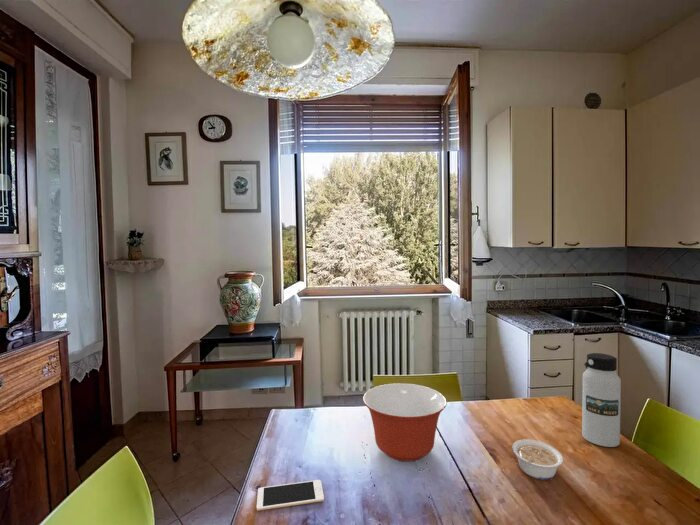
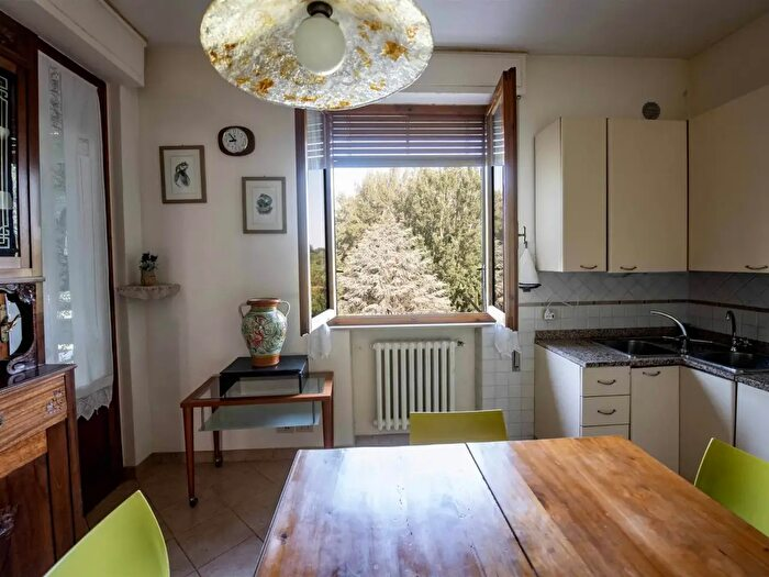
- legume (537, 460)
- water bottle (601, 397)
- mixing bowl (404, 423)
- cell phone (290, 494)
